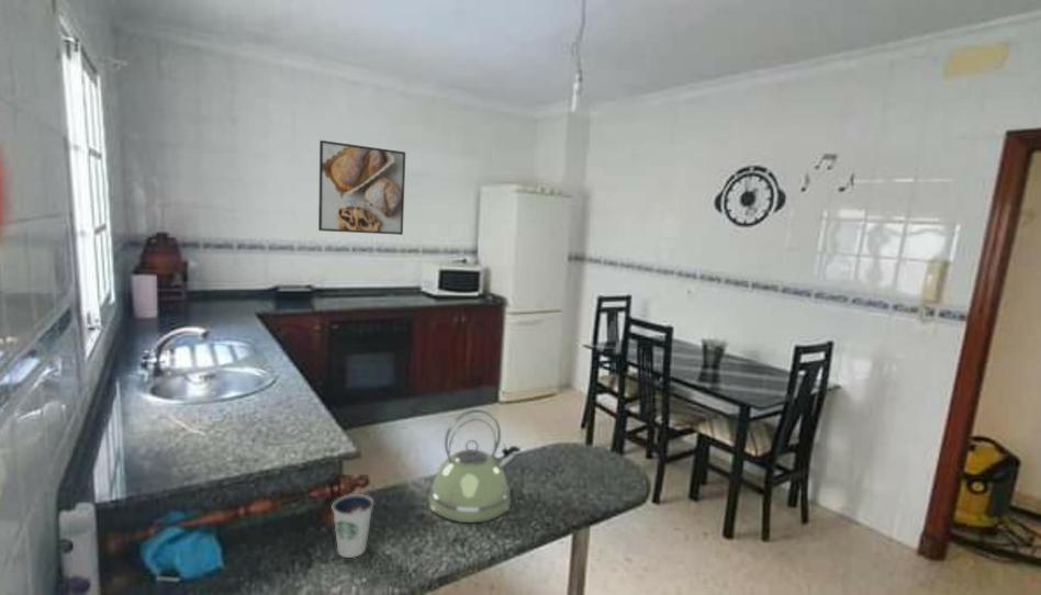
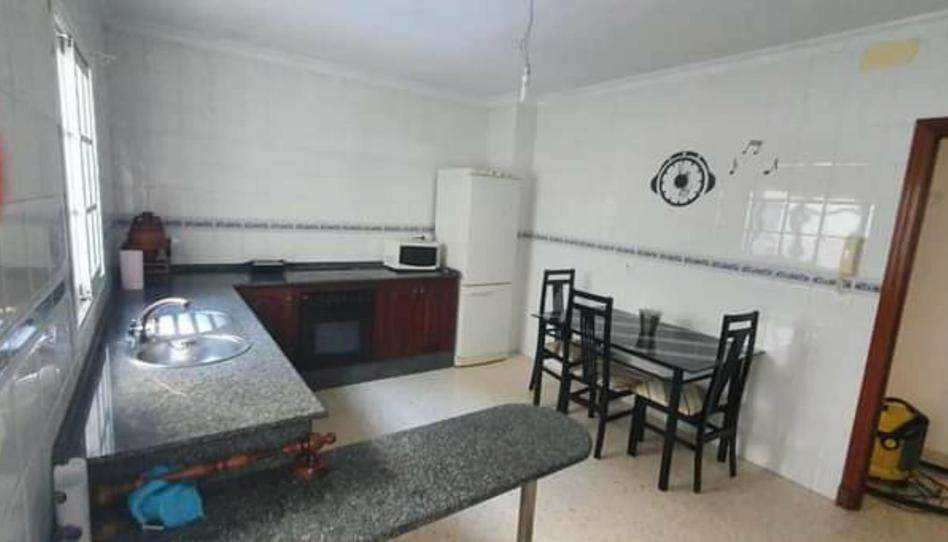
- dixie cup (352, 527)
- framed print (363, 190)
- kettle (477, 454)
